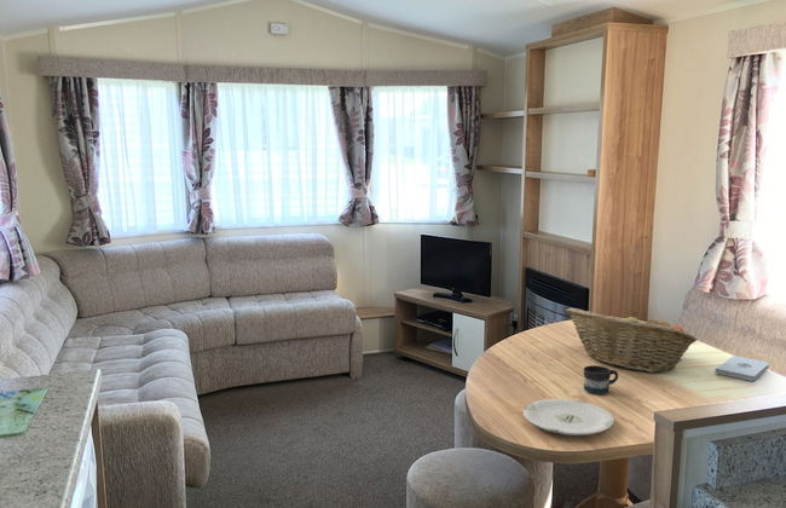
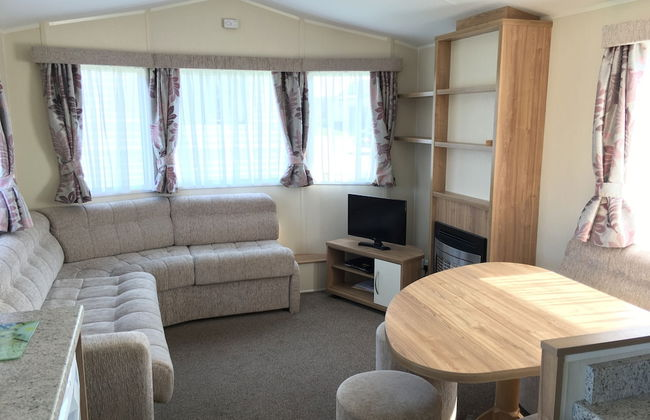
- plate (567, 417)
- mug (597, 379)
- fruit basket (628, 333)
- notepad (742, 368)
